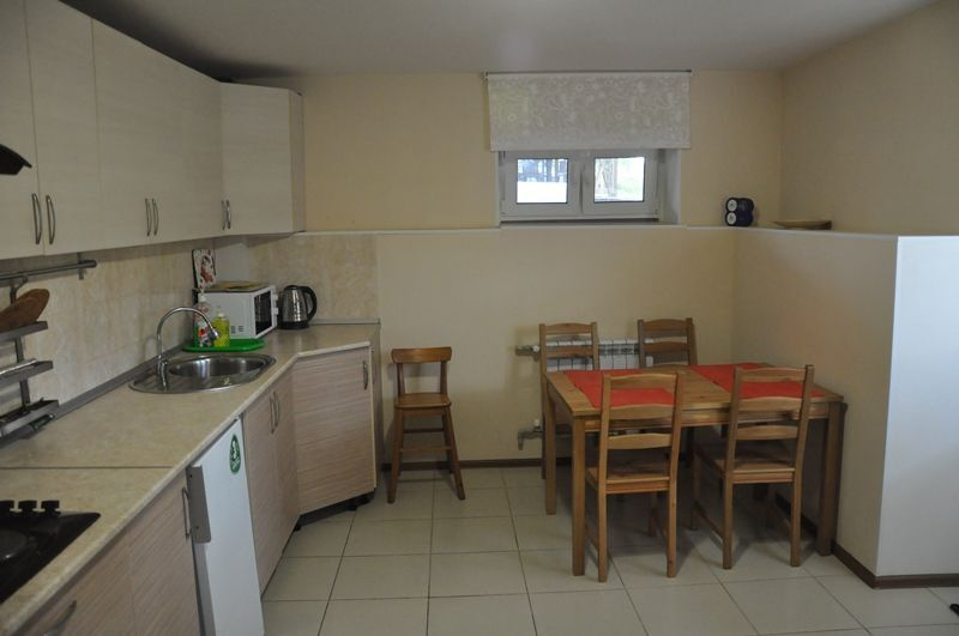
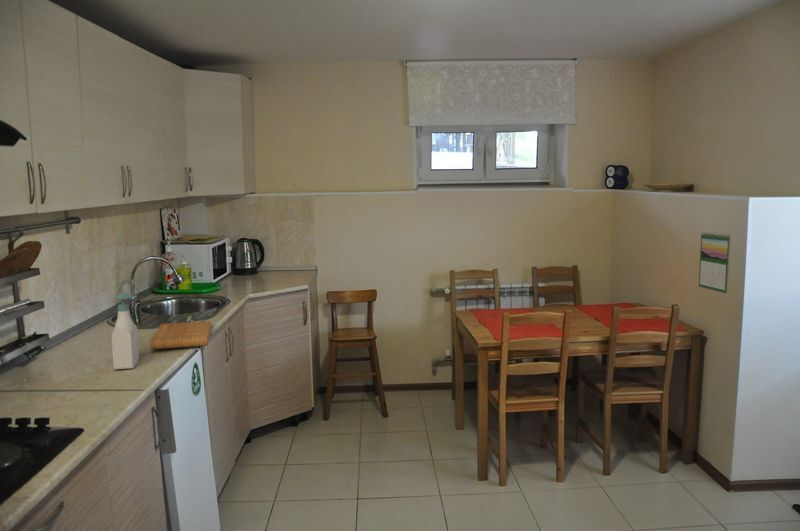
+ cutting board (183, 334)
+ calendar (714, 261)
+ soap bottle (127, 329)
